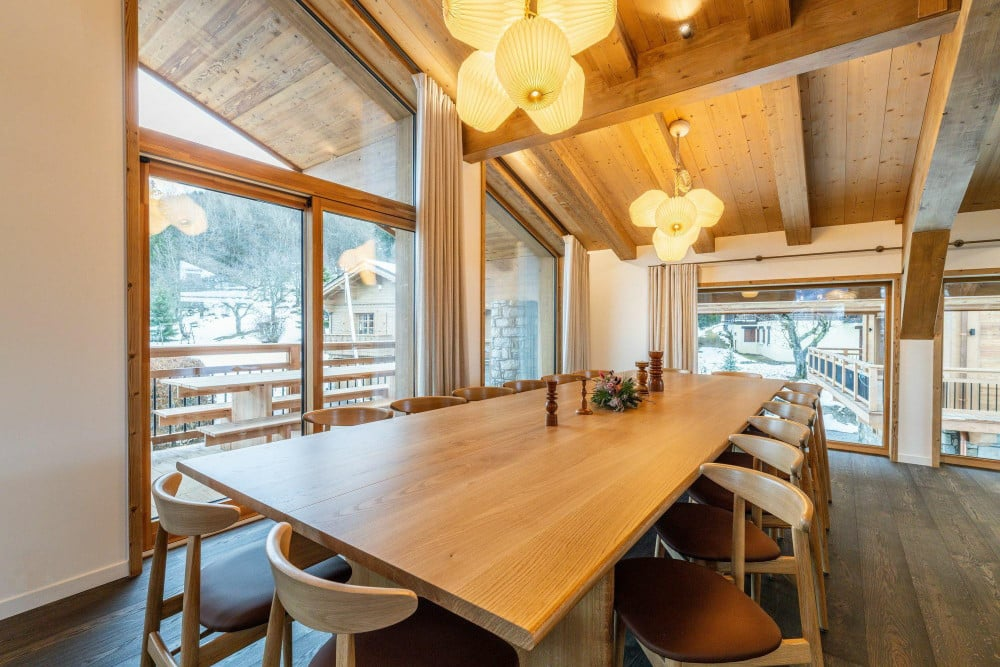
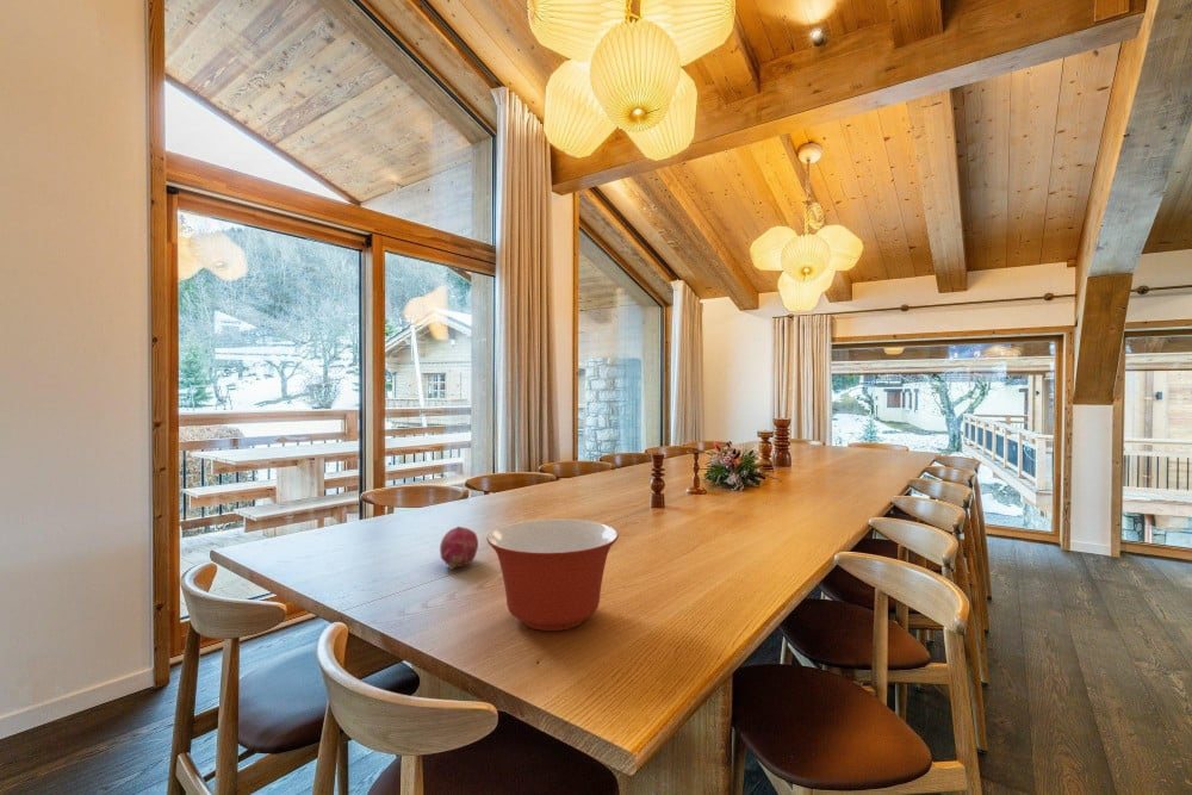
+ mixing bowl (553, 574)
+ fruit (458, 545)
